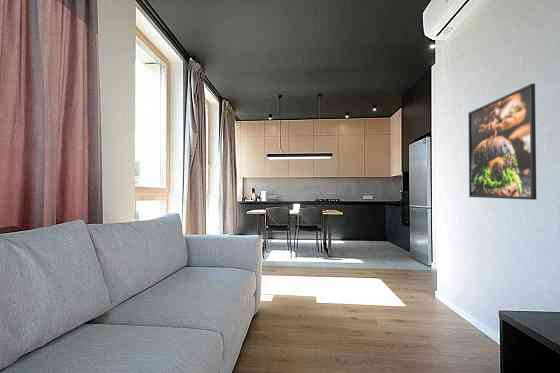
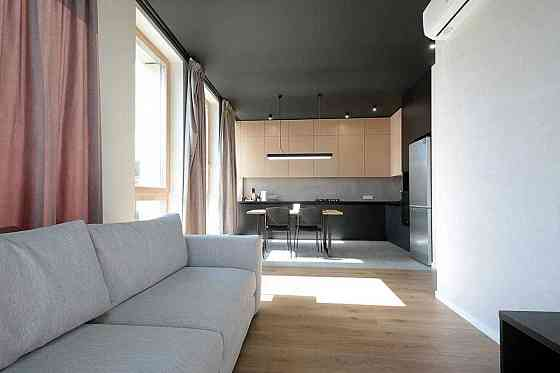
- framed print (496, 149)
